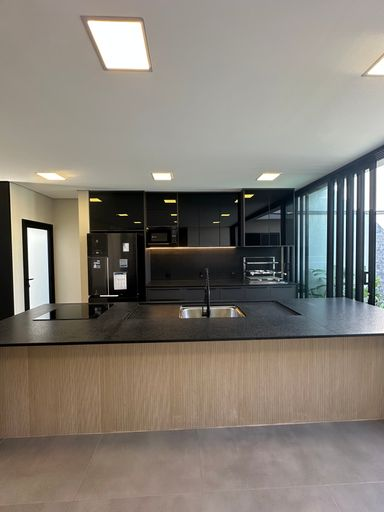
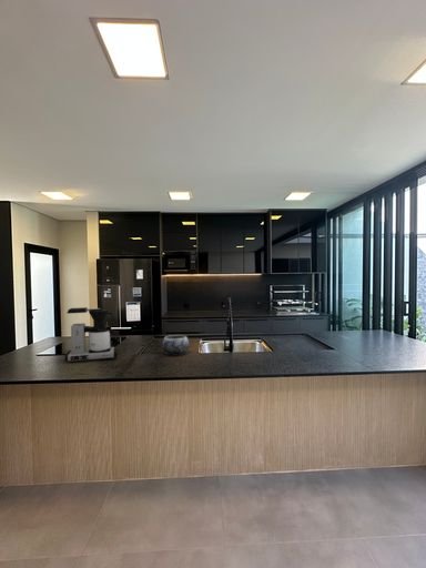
+ decorative bowl (175, 345)
+ coffee maker (91, 333)
